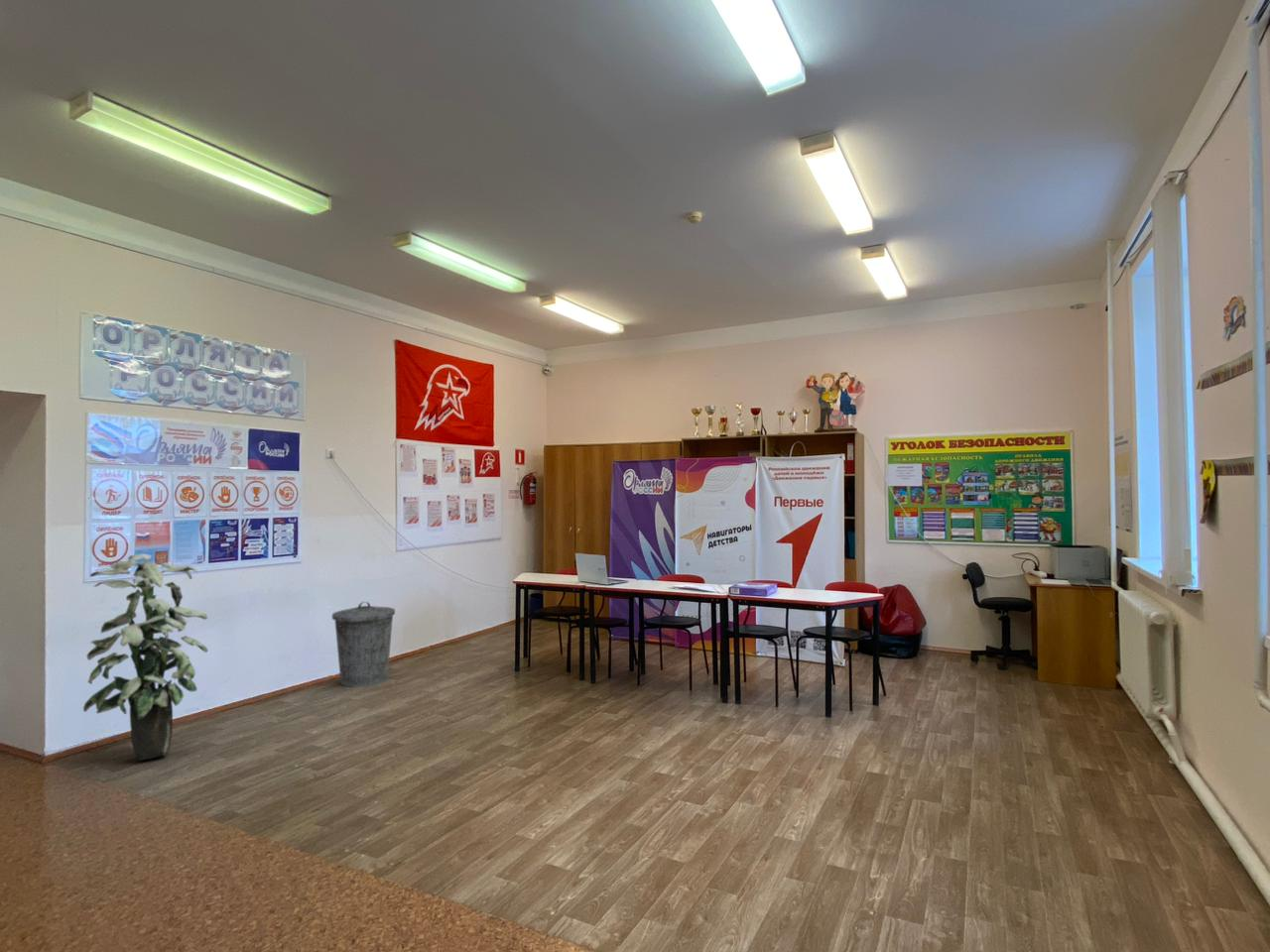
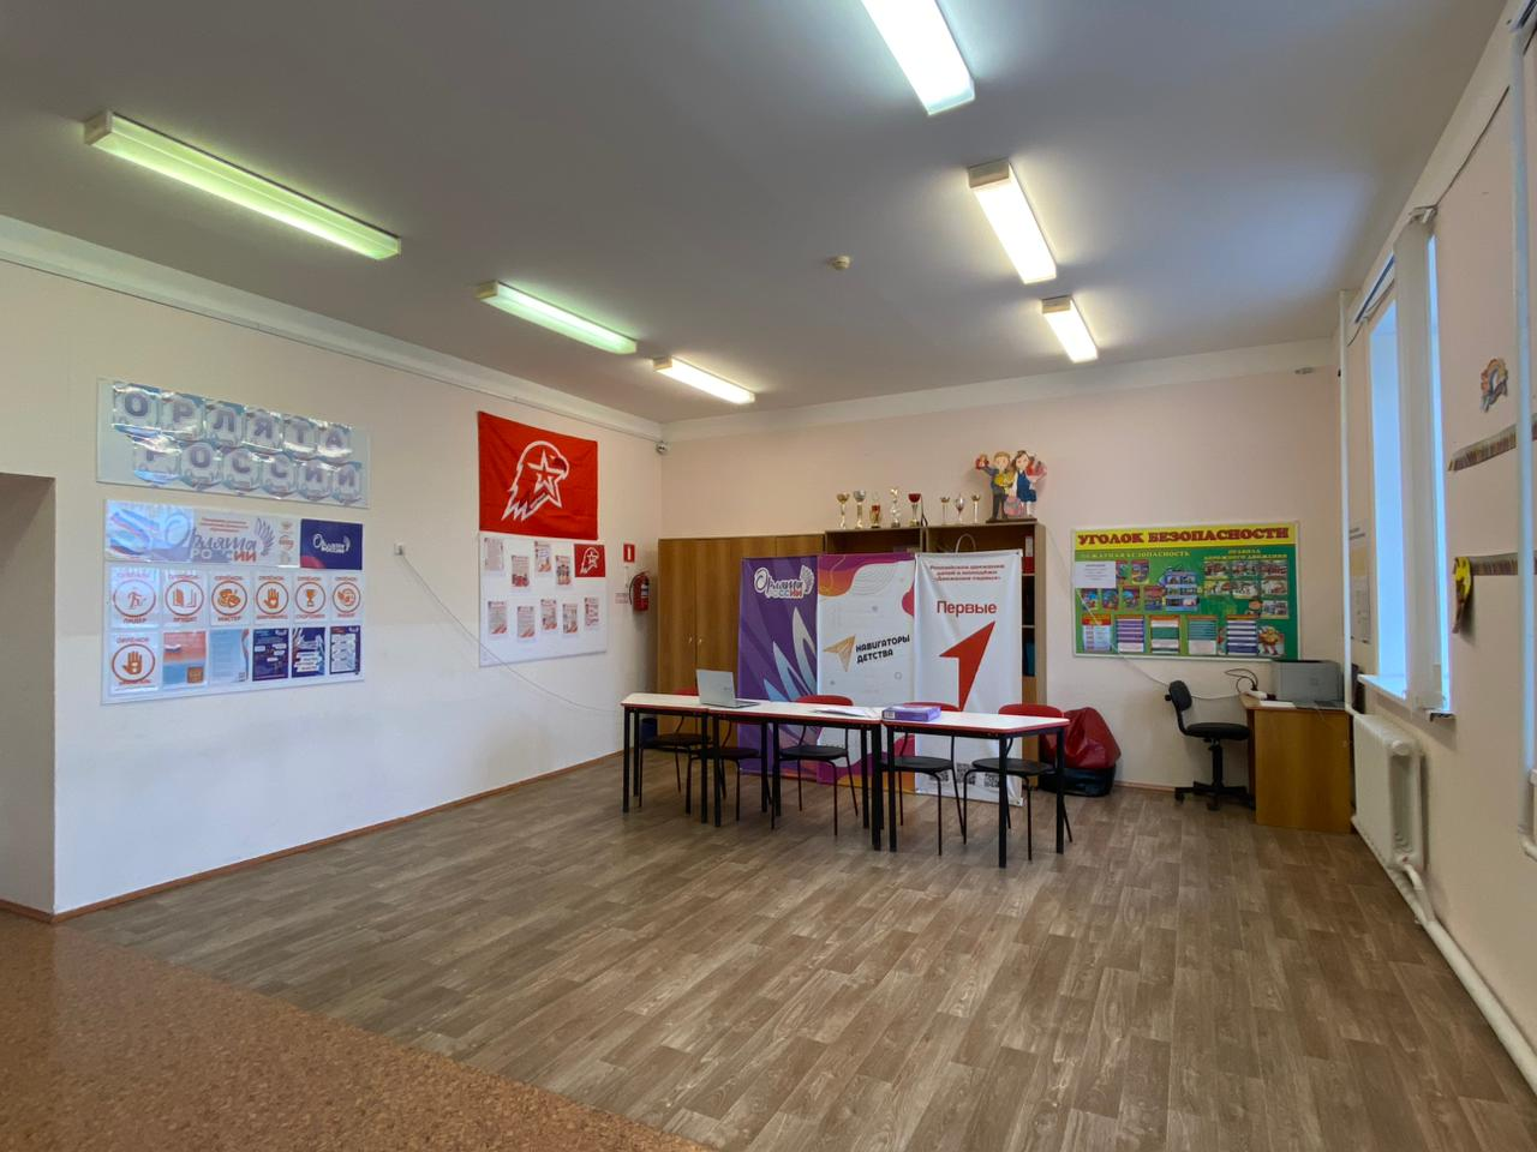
- indoor plant (144, 654)
- trash can (364, 641)
